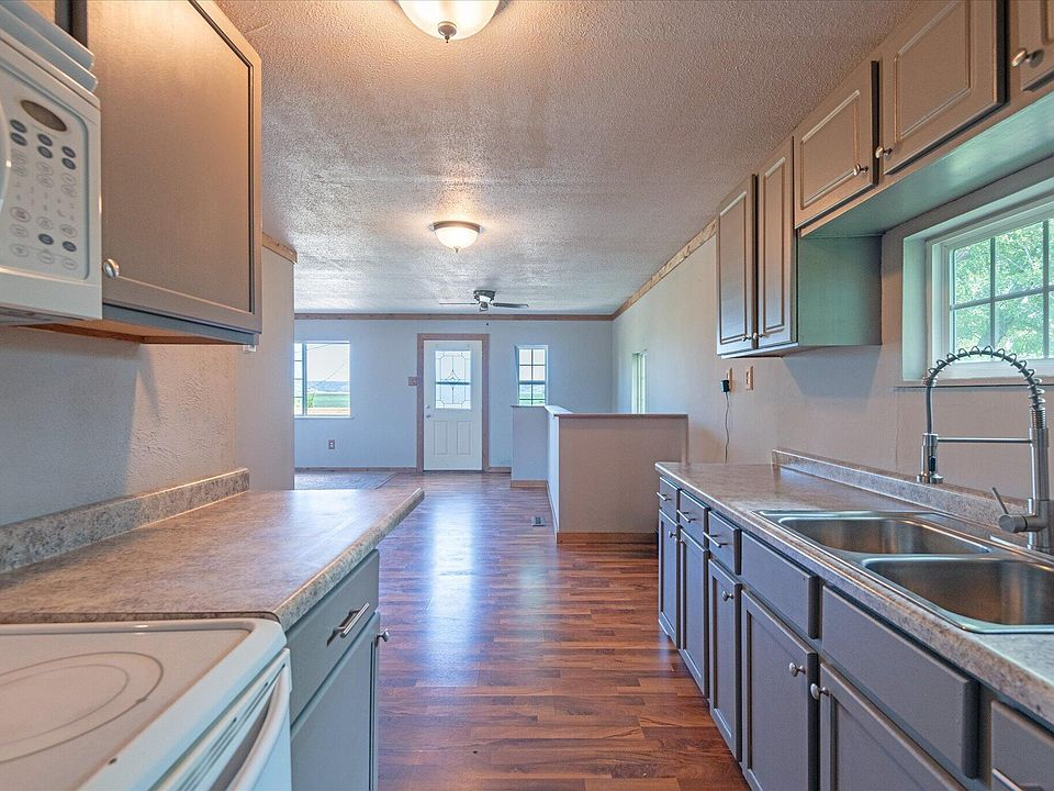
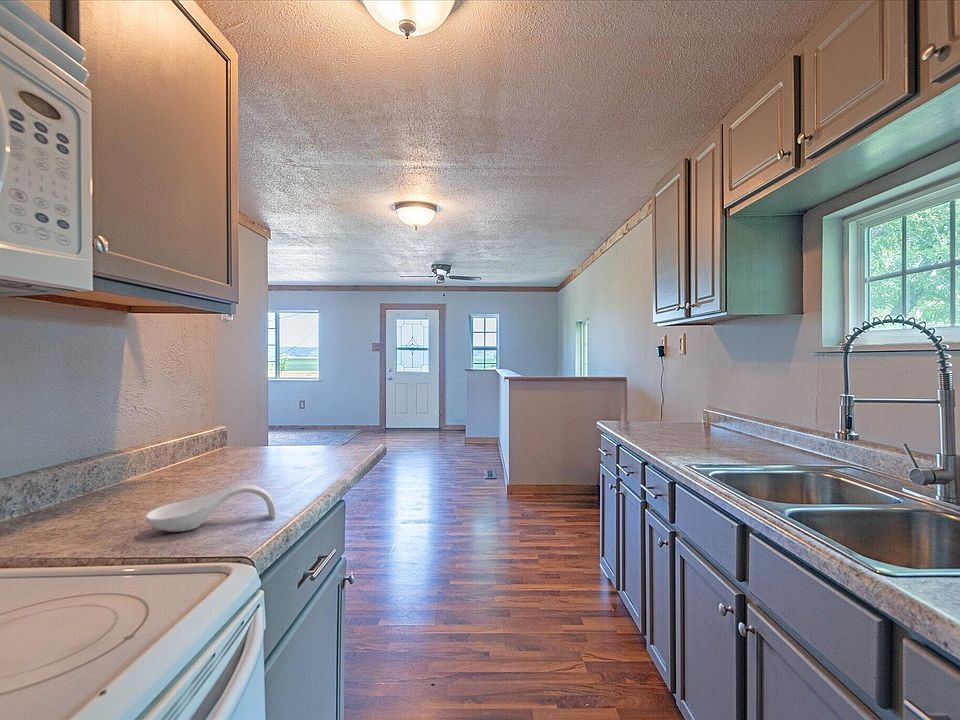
+ spoon rest (213, 506)
